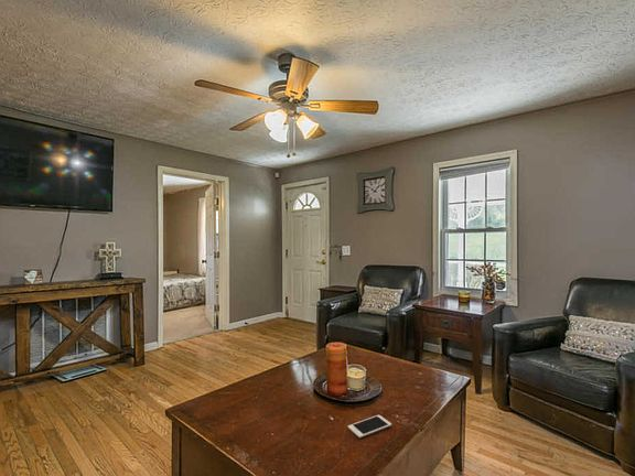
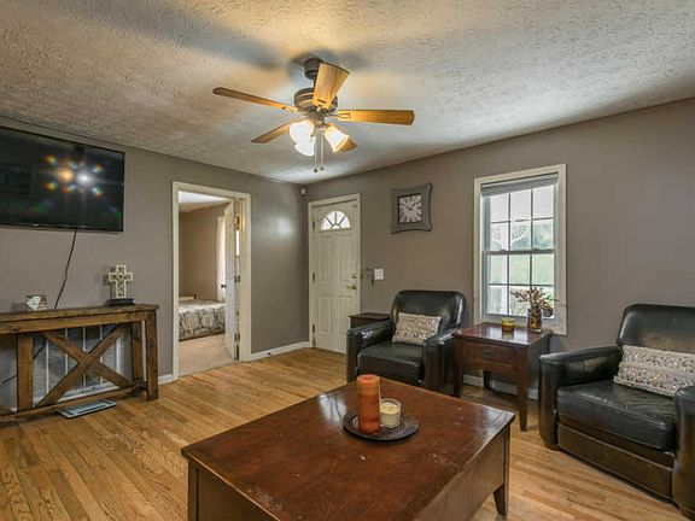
- cell phone (369, 425)
